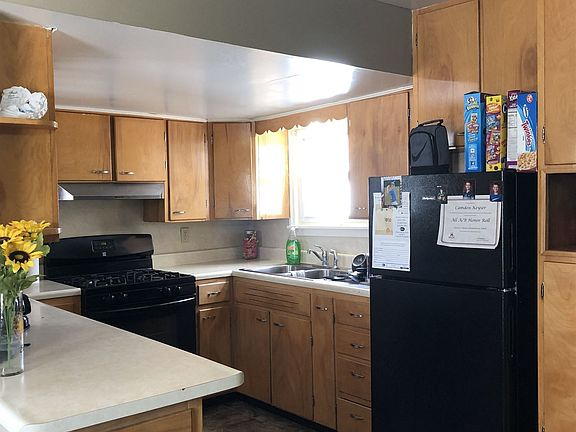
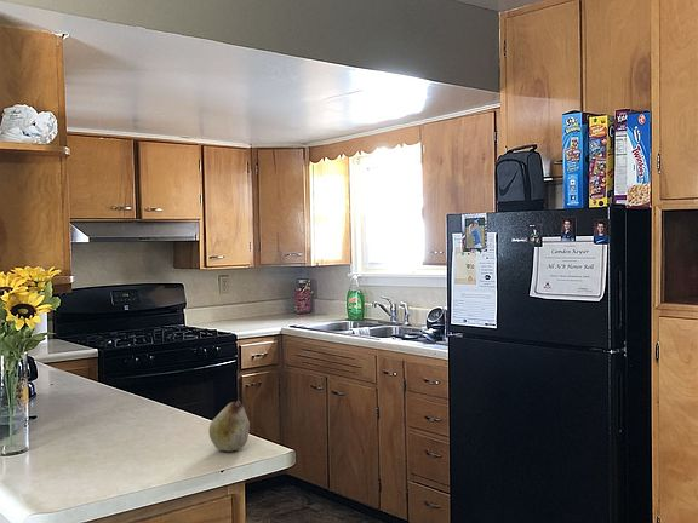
+ fruit (229, 424)
